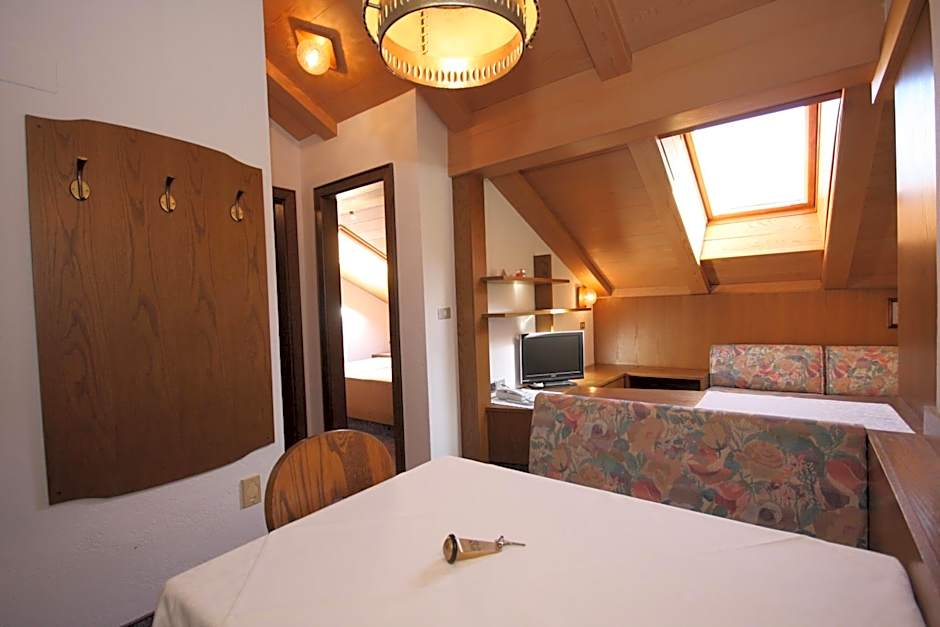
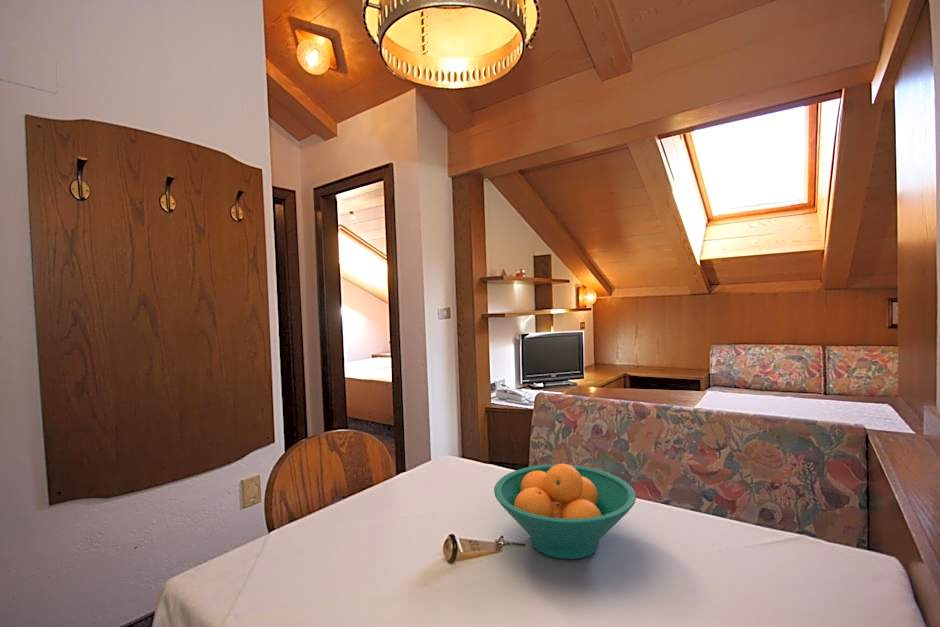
+ fruit bowl (563, 503)
